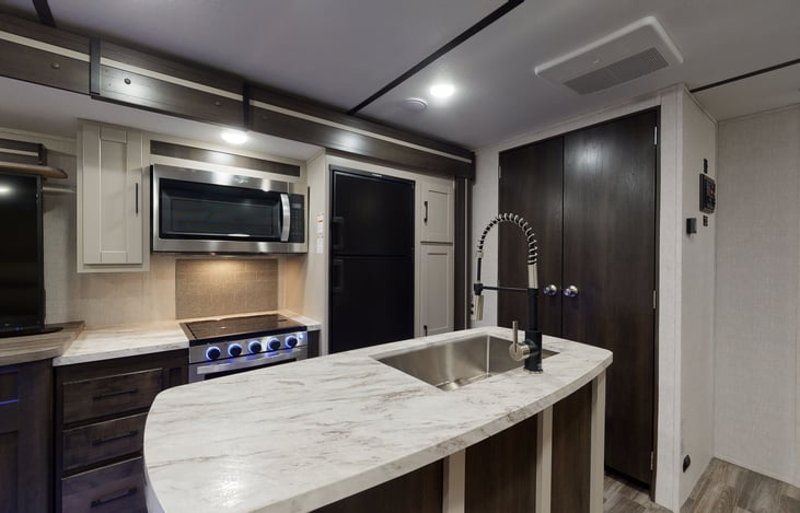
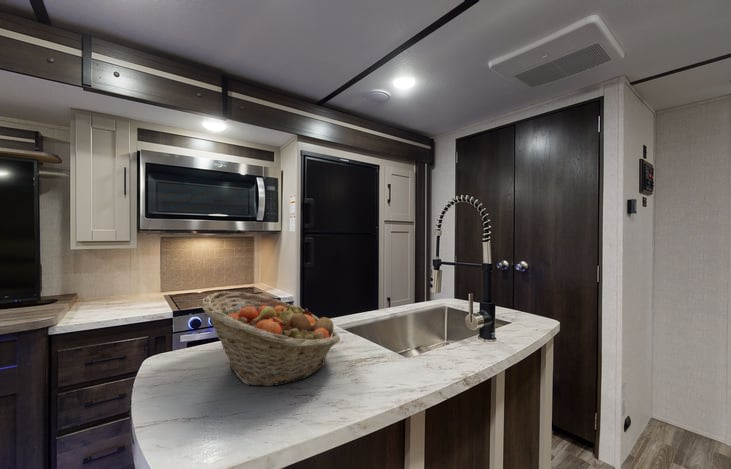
+ fruit basket (272, 327)
